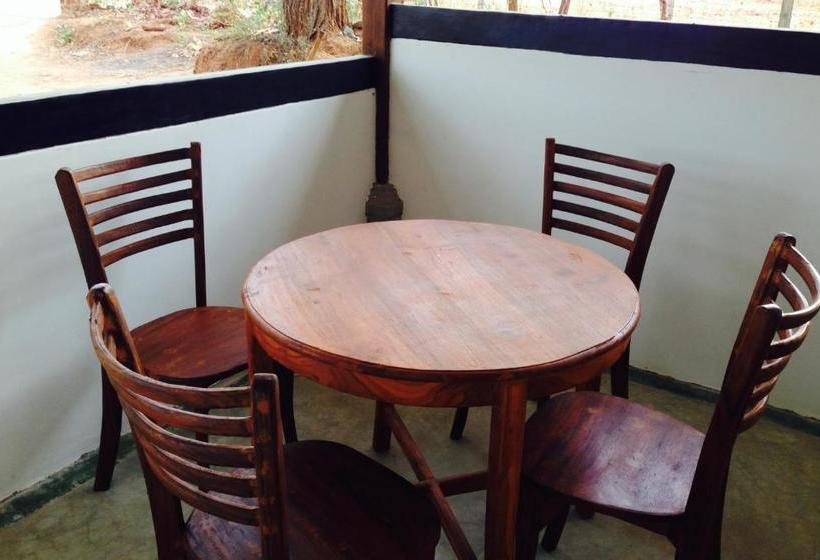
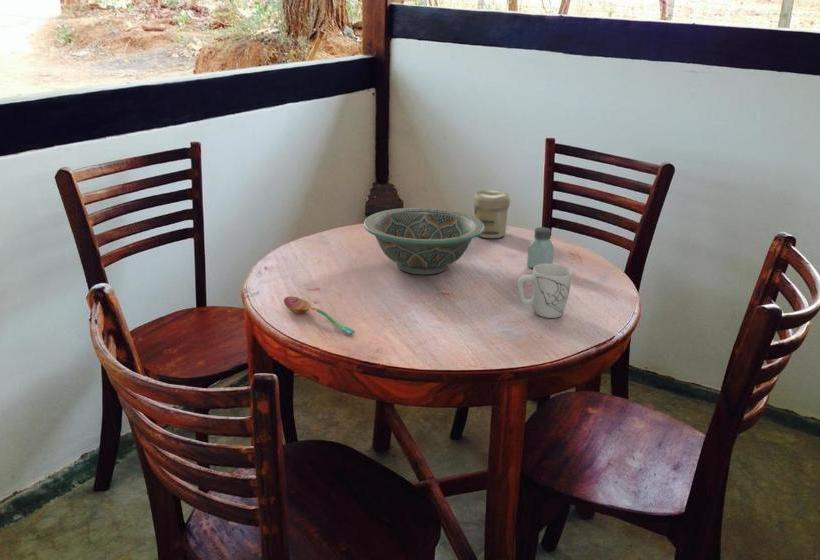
+ jar (490, 214)
+ saltshaker (541, 248)
+ decorative bowl (423, 244)
+ mug (543, 291)
+ soupspoon (319, 312)
